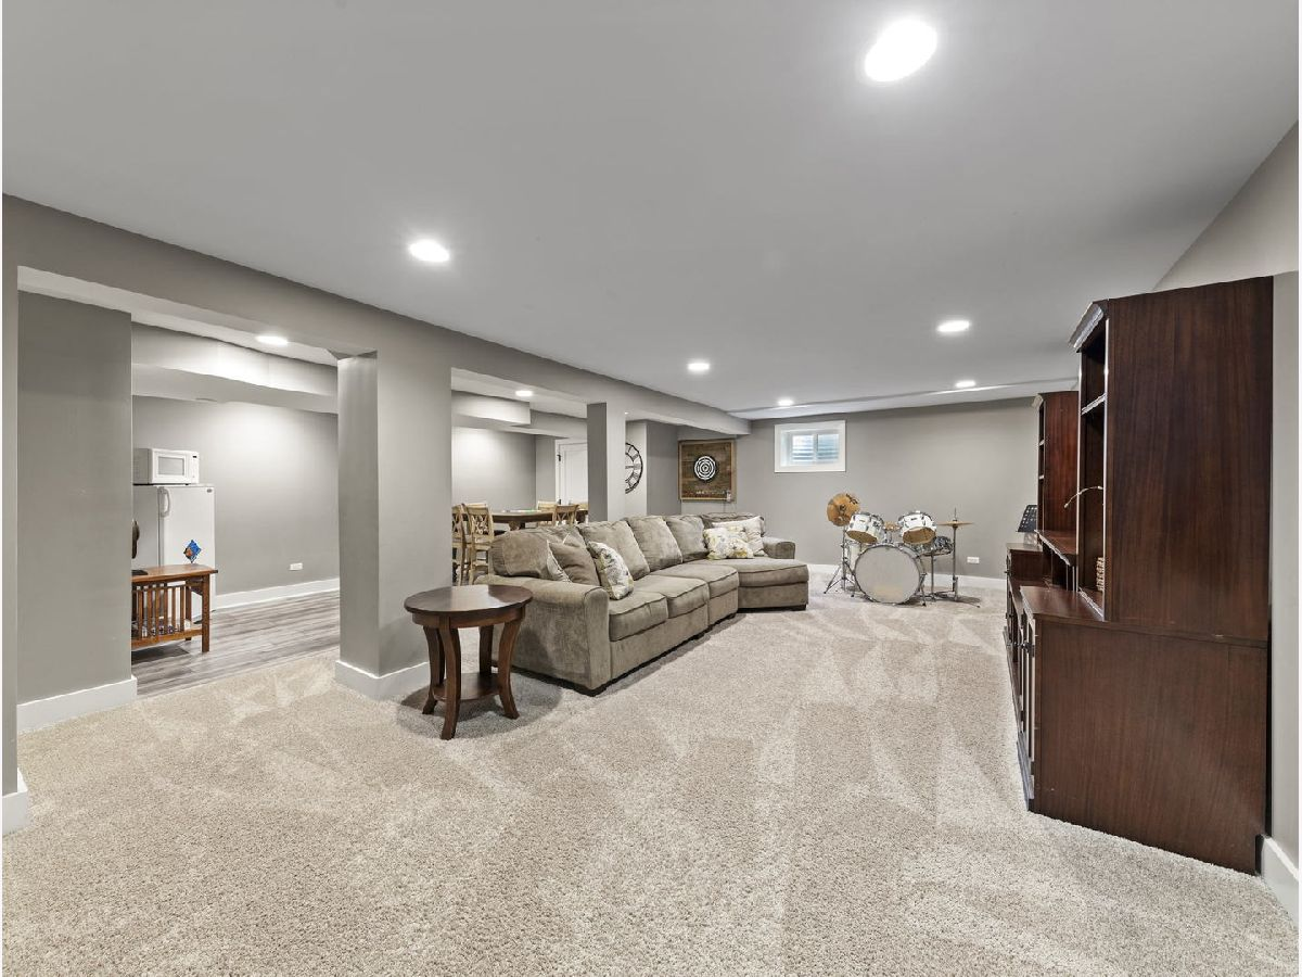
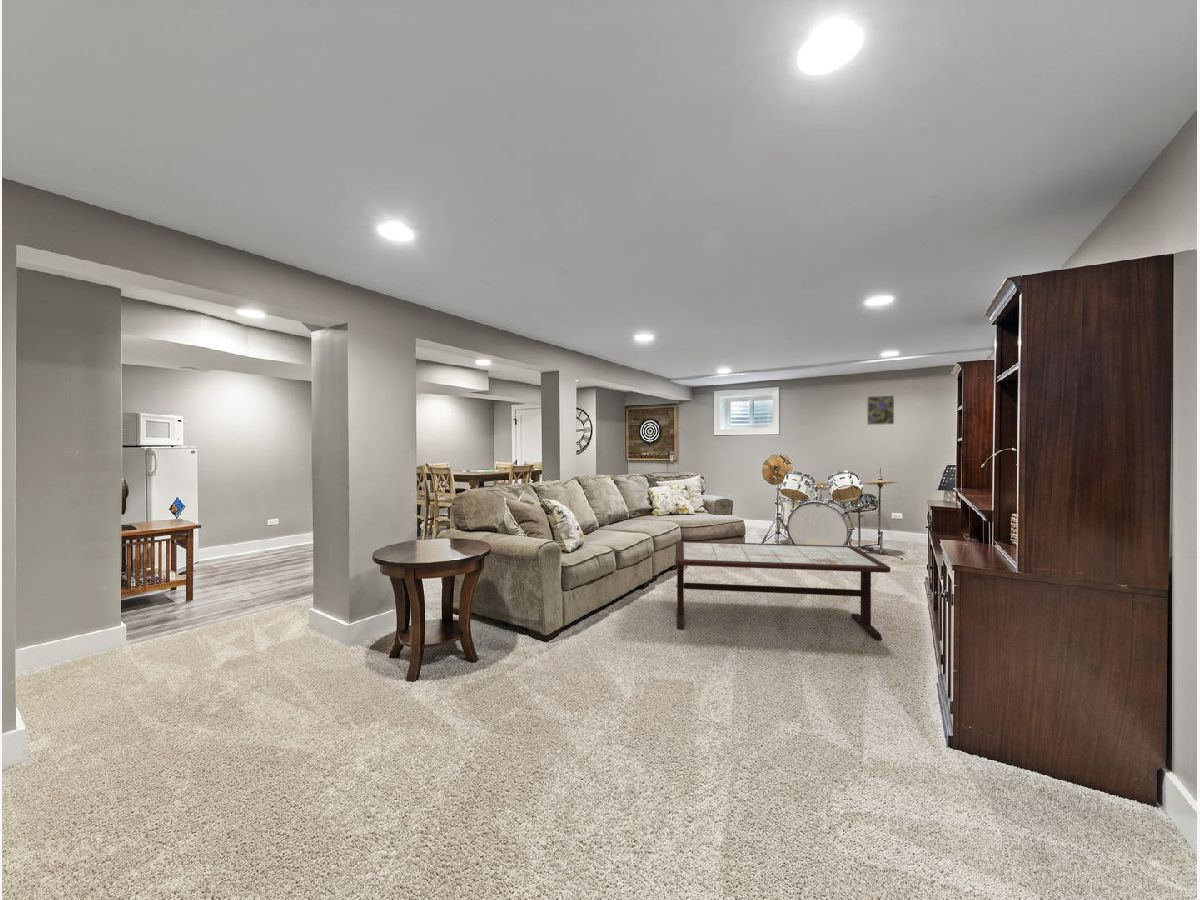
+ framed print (880, 410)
+ coffee table (770, 587)
